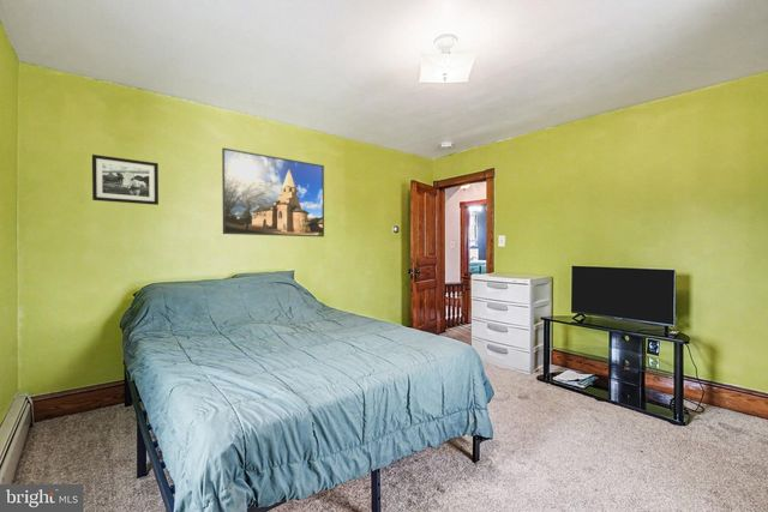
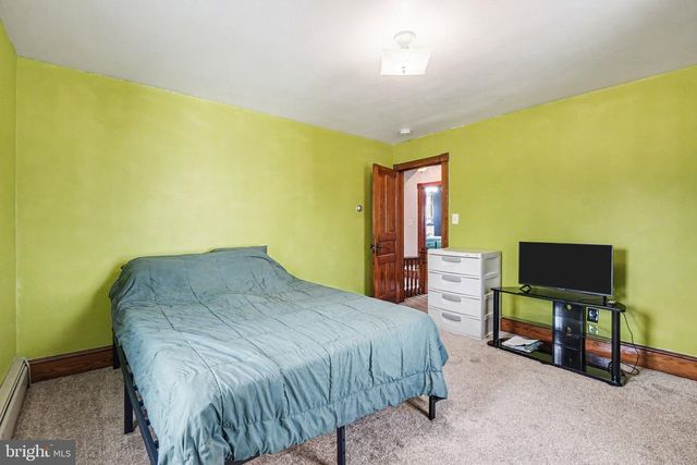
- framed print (277, 195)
- picture frame (126, 180)
